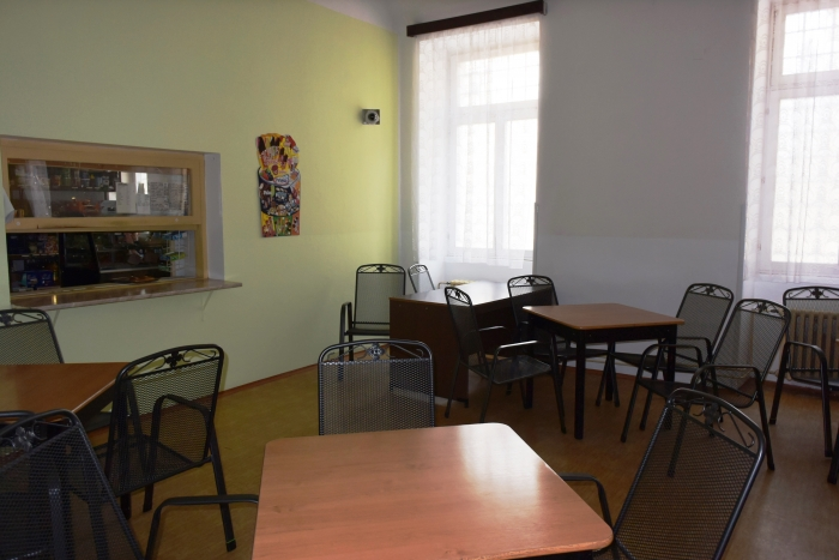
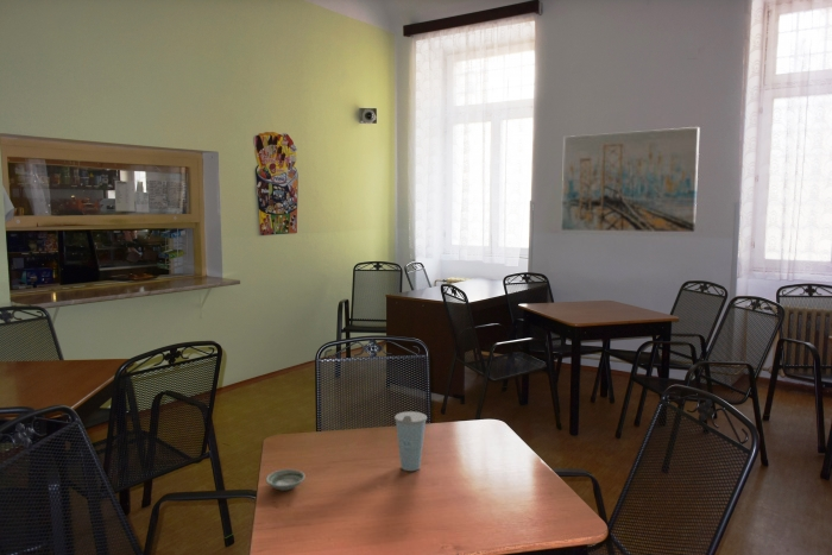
+ wall art (625, 182)
+ saucer (285, 481)
+ cup (410, 440)
